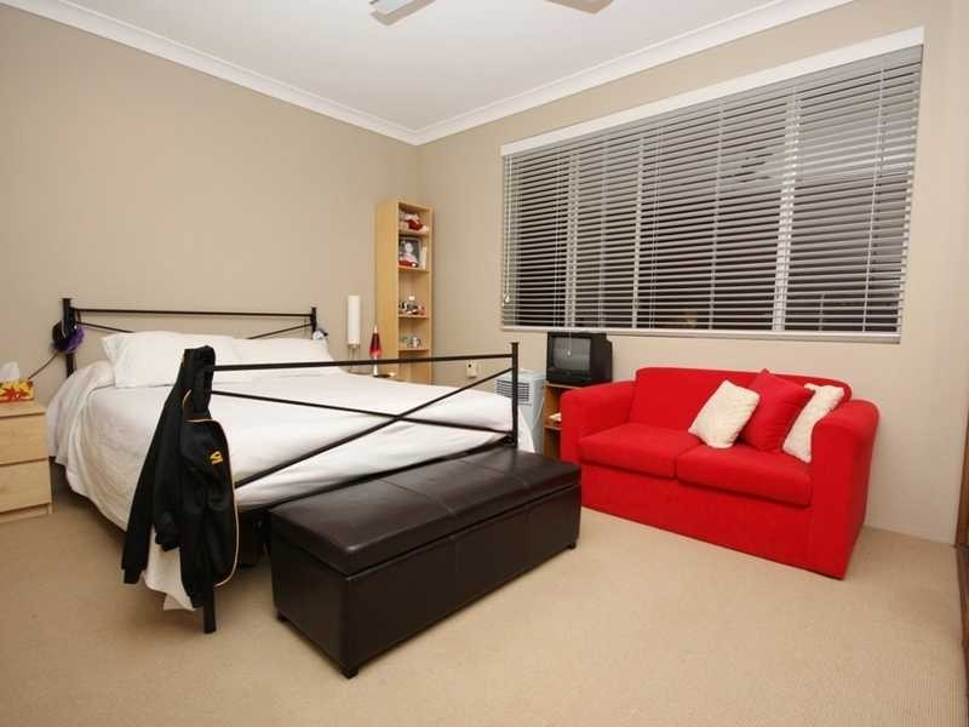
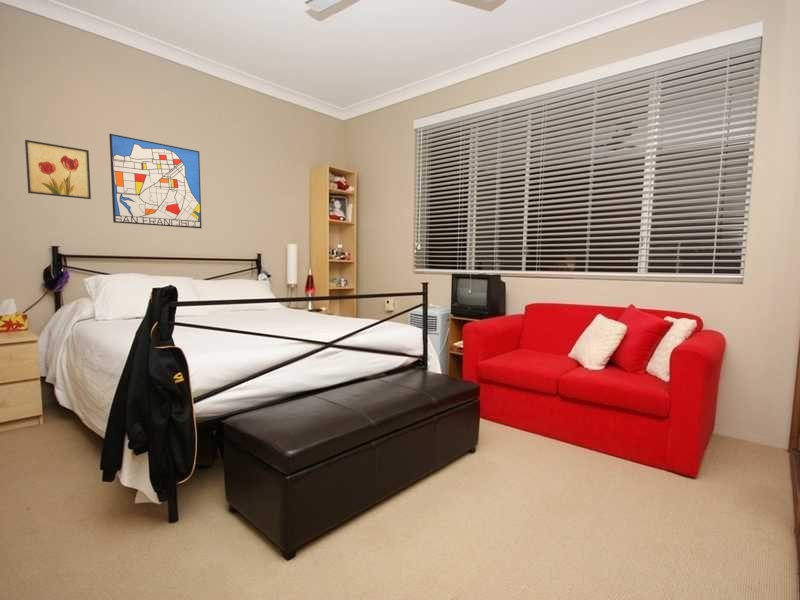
+ wall art (159, 184)
+ wall art (59, 171)
